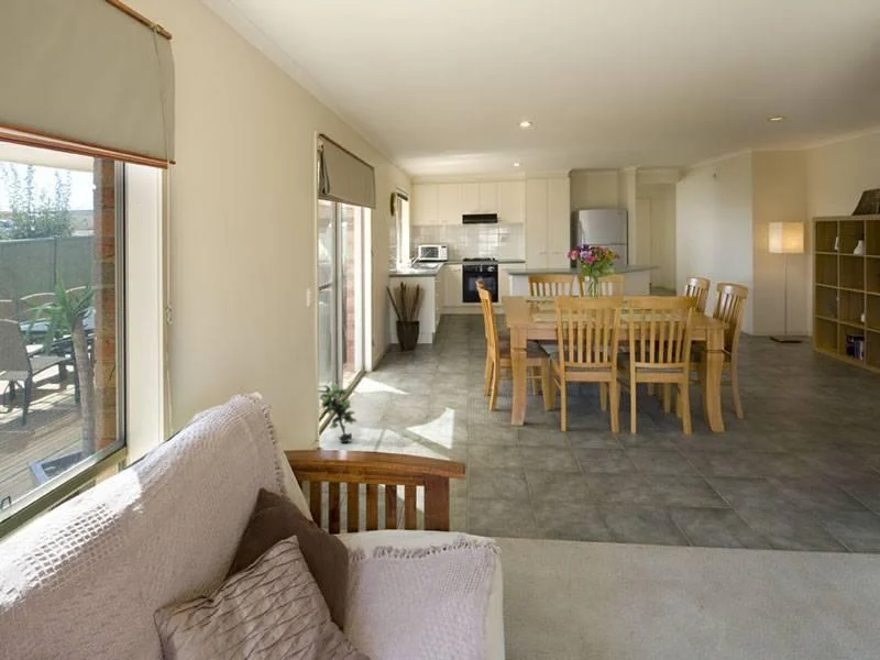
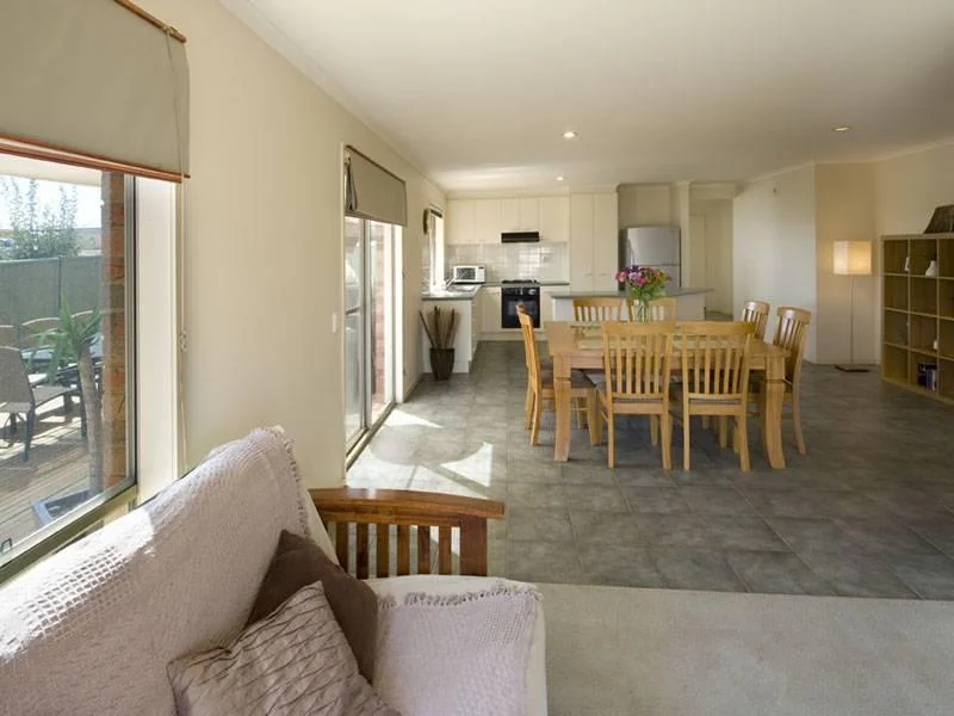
- potted plant (337, 410)
